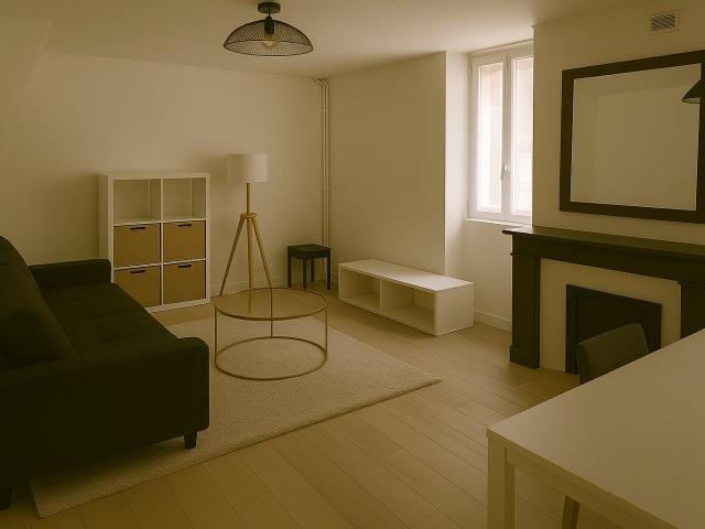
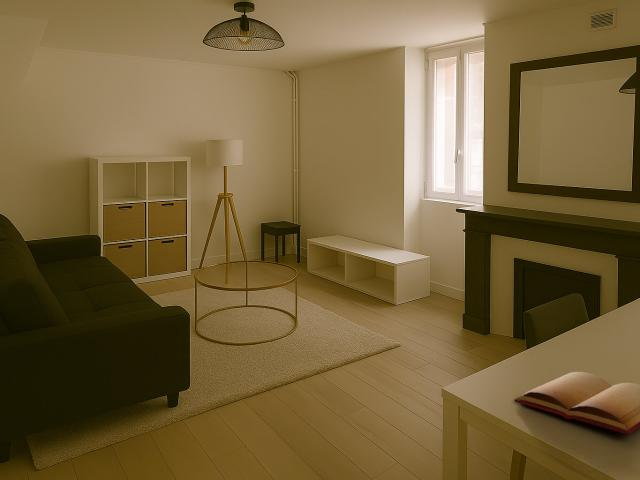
+ bible (591, 396)
